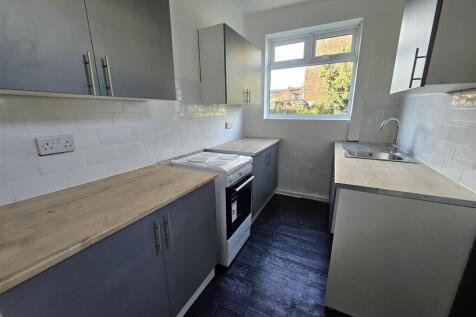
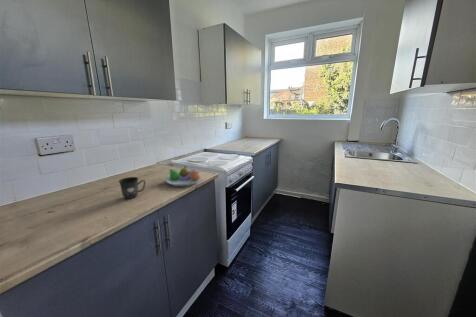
+ mug (133, 187)
+ fruit bowl (183, 174)
